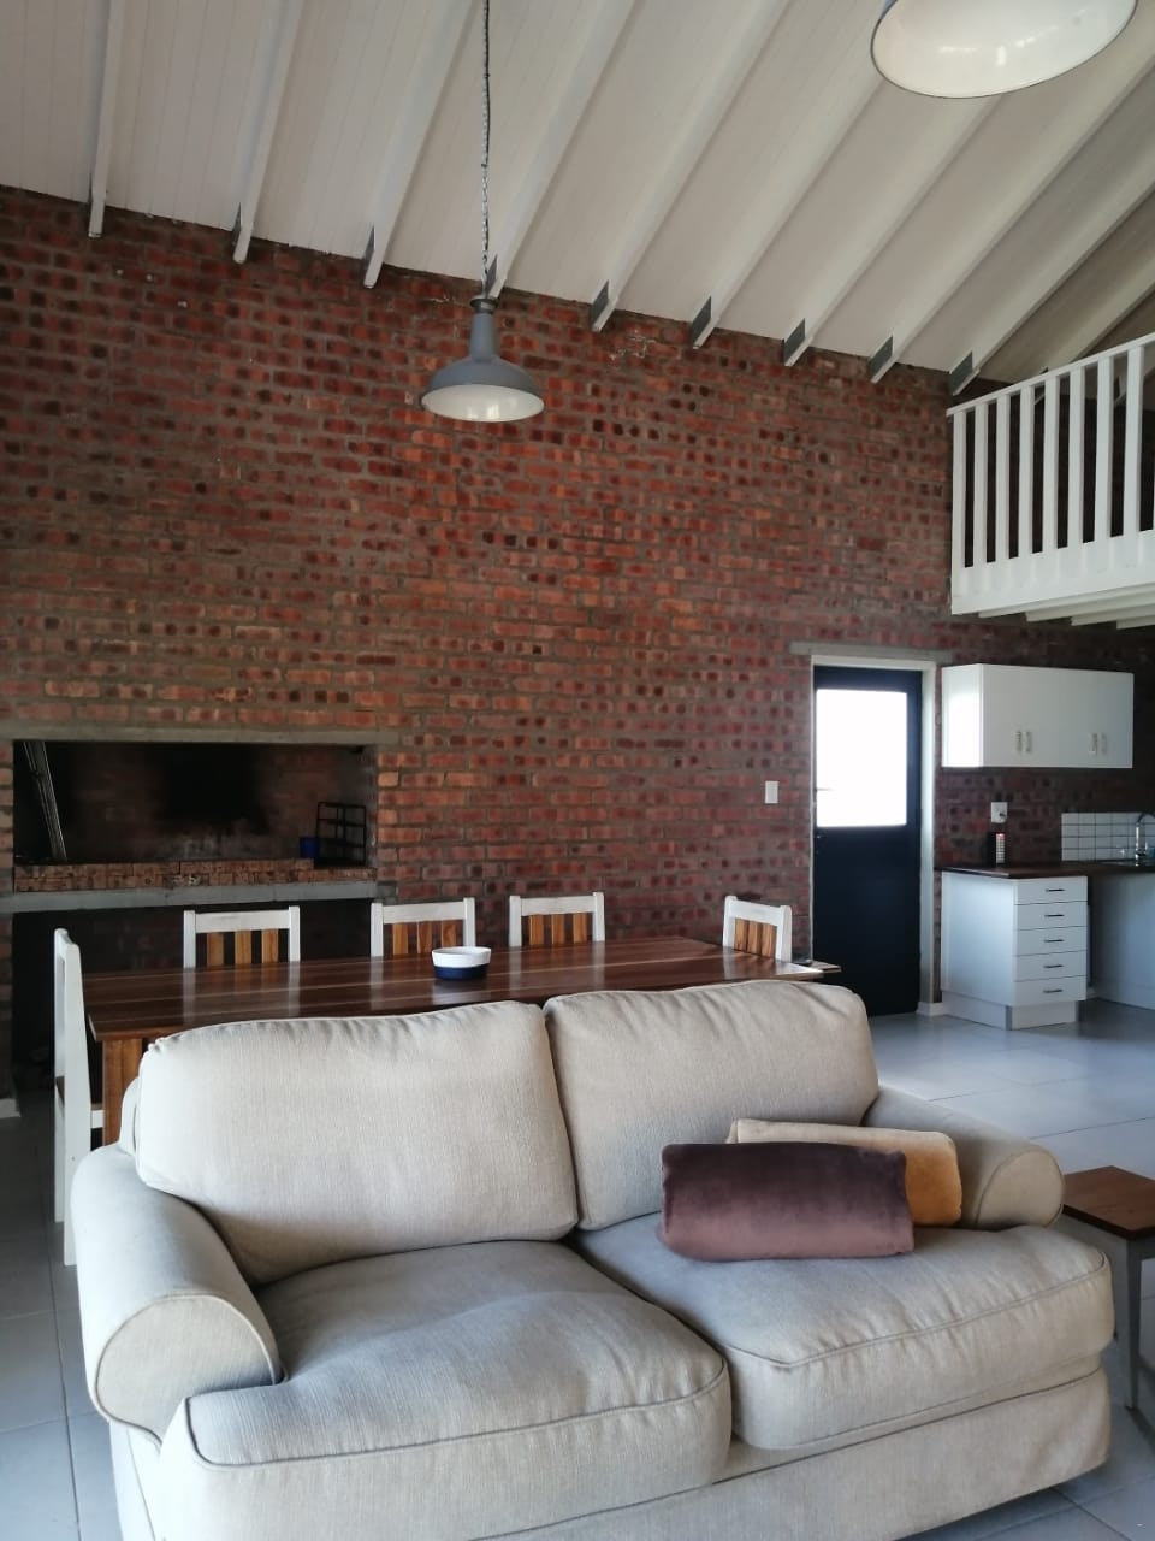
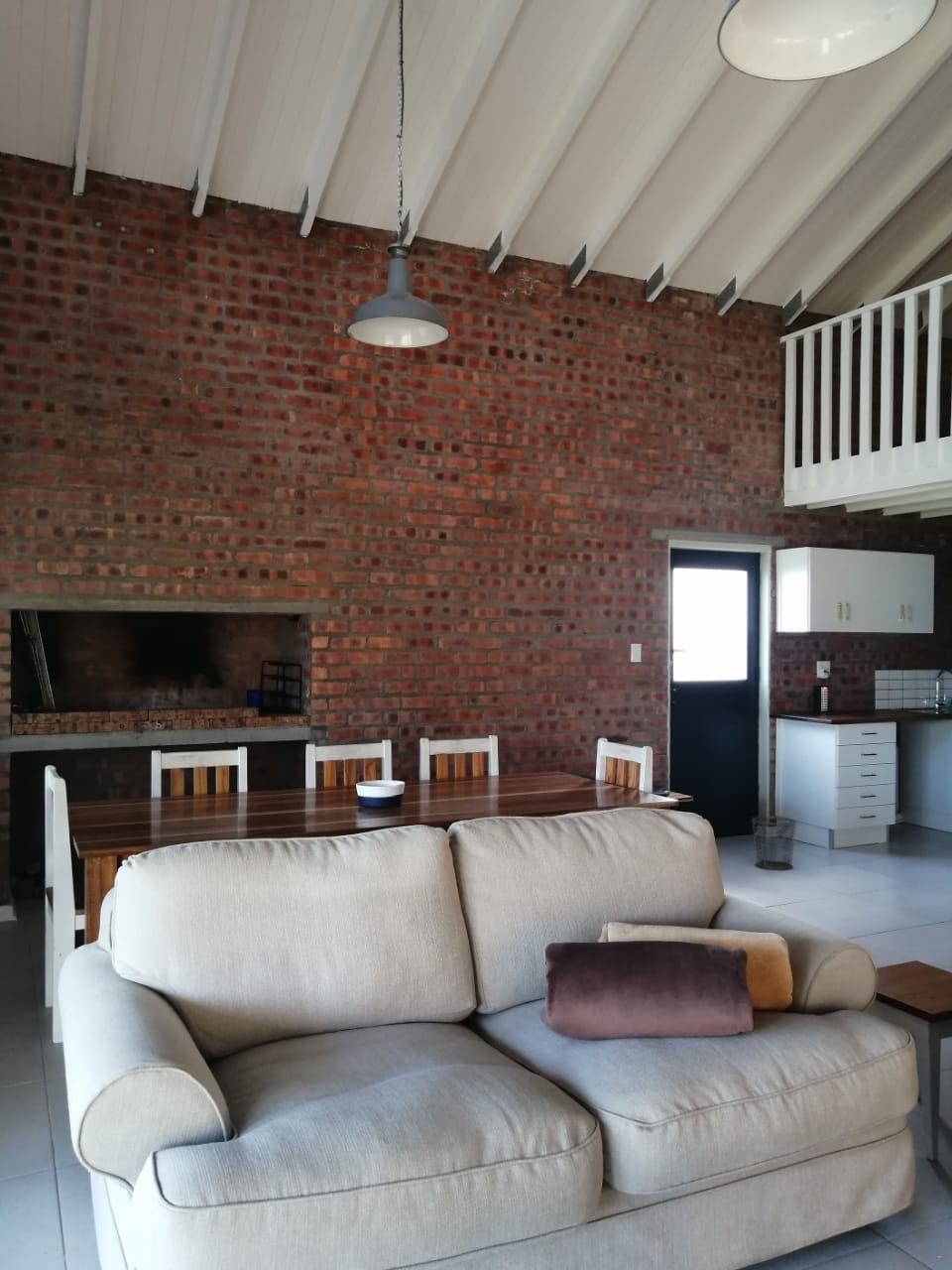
+ waste bin (774, 842)
